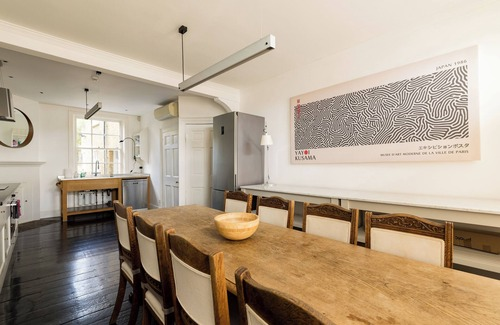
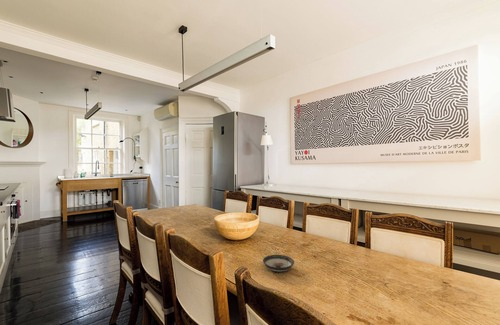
+ saucer (278, 264)
